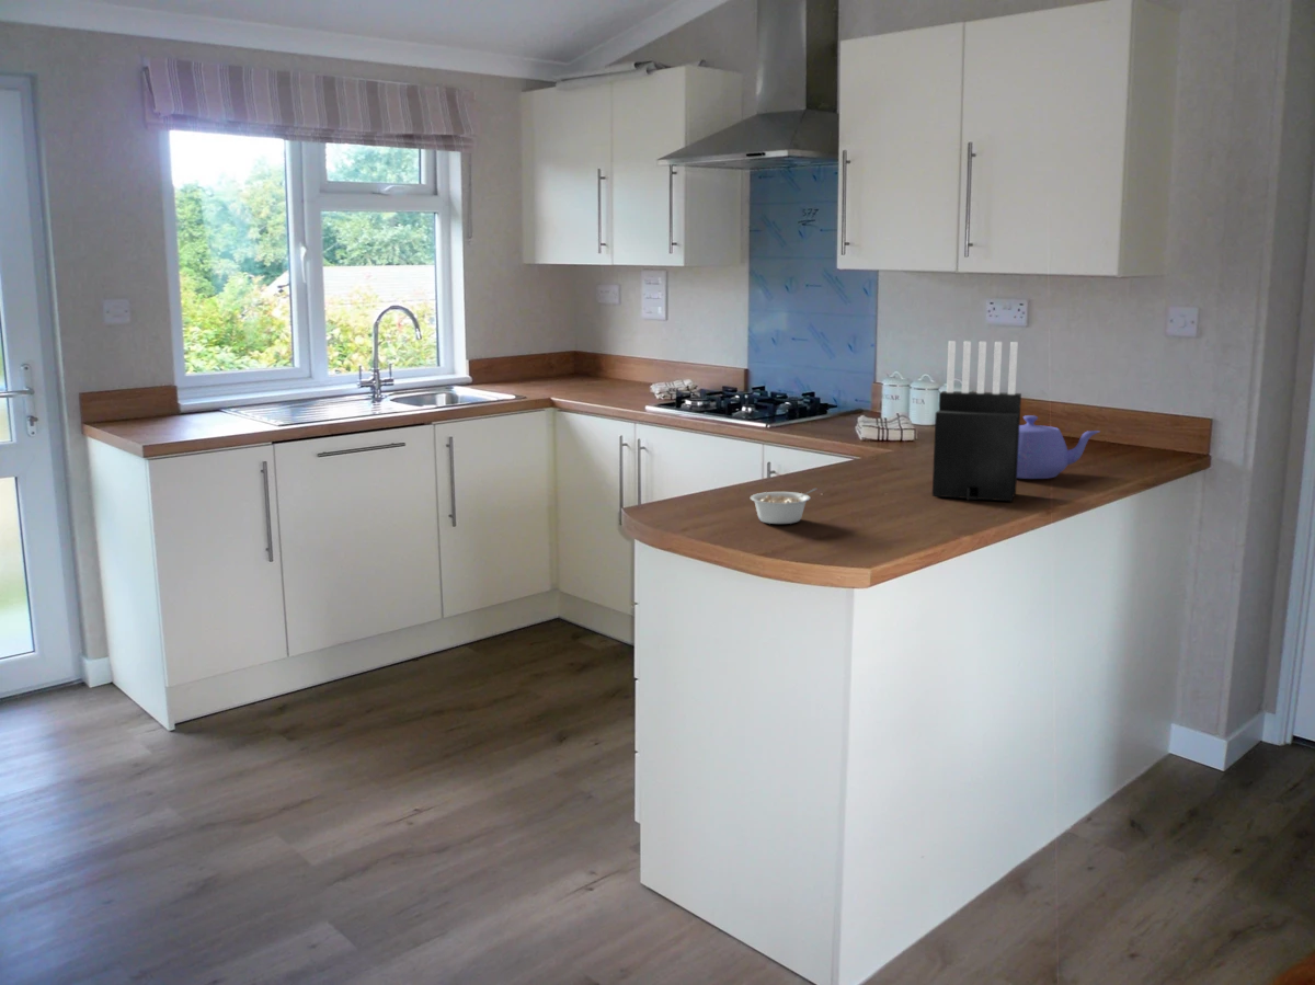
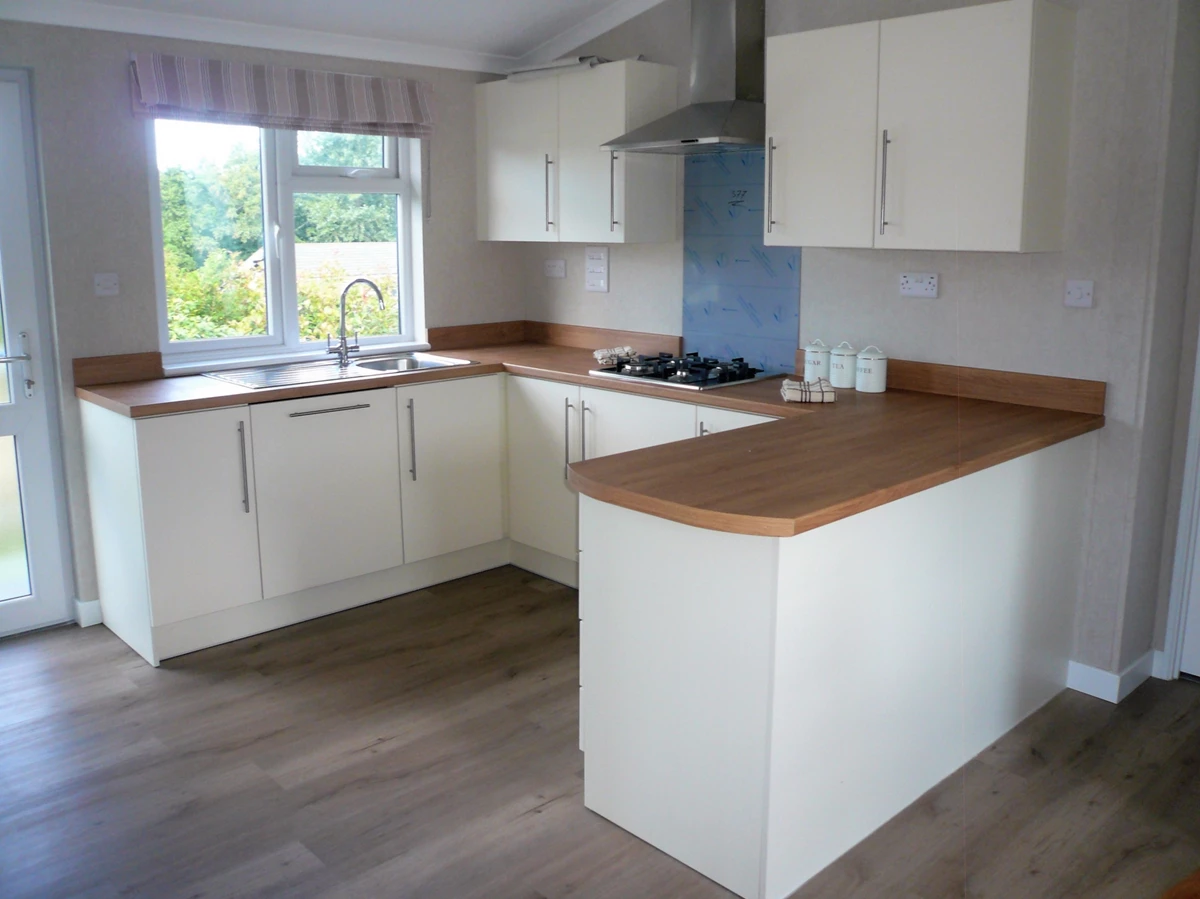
- teapot (1033, 446)
- knife block (976, 420)
- legume (780, 505)
